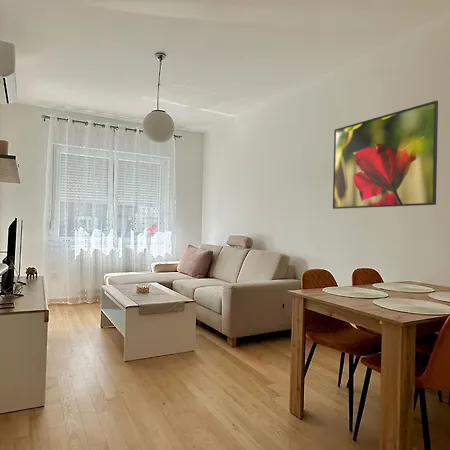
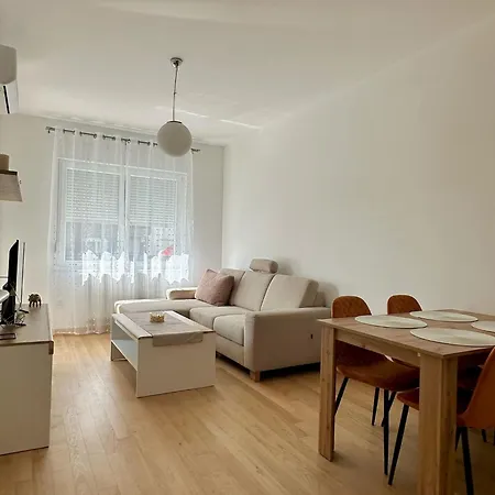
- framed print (378, 162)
